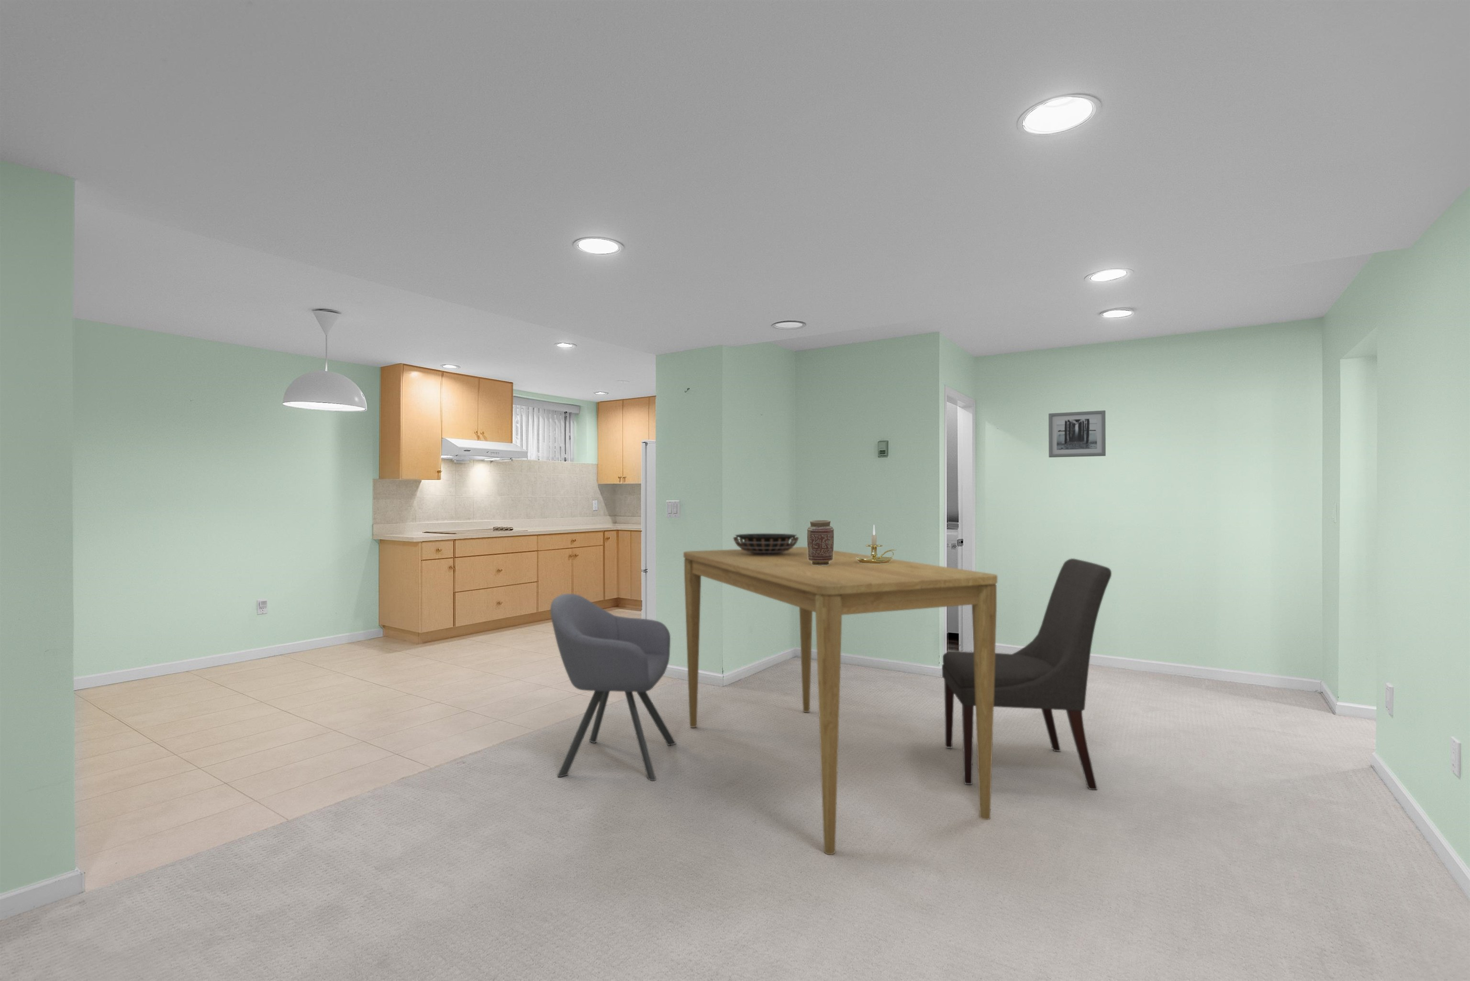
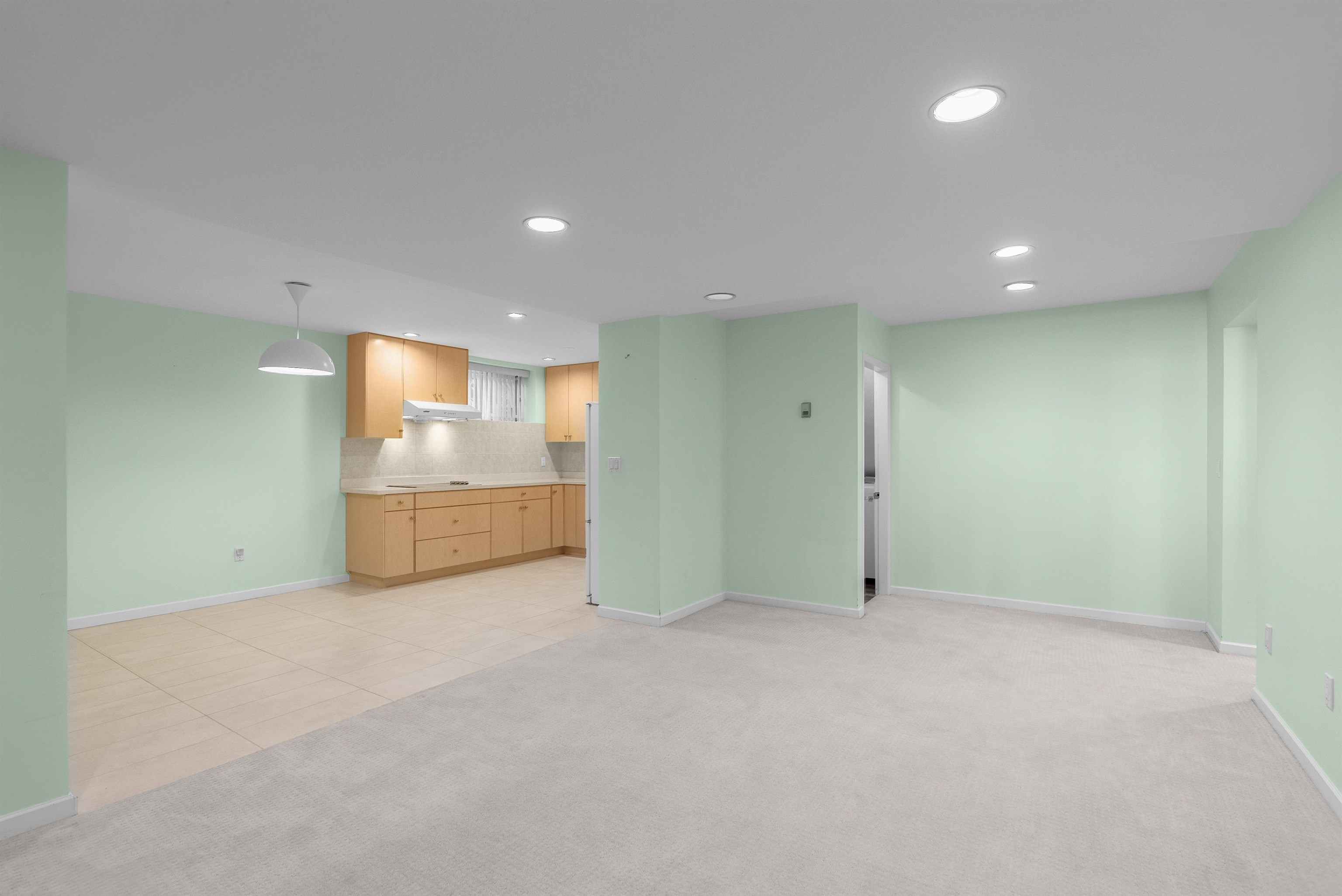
- candle holder (876, 543)
- wall art (1076, 434)
- vase (820, 542)
- chair (610, 677)
- dining table (817, 662)
- decorative bowl (766, 544)
- chair (1023, 665)
